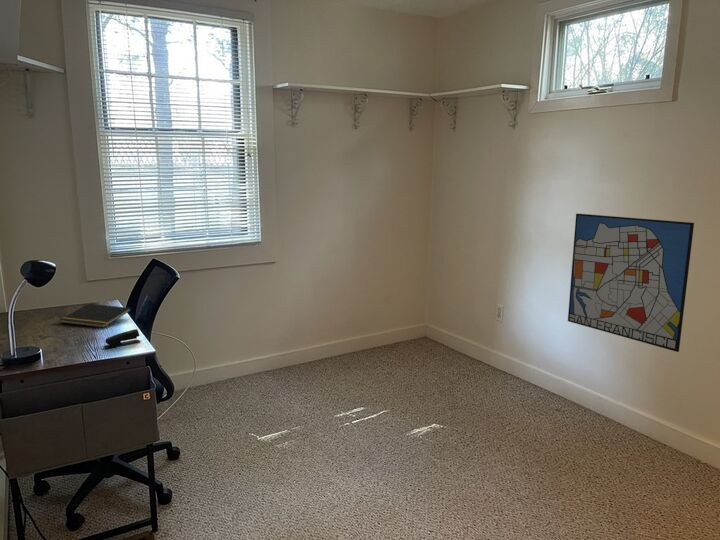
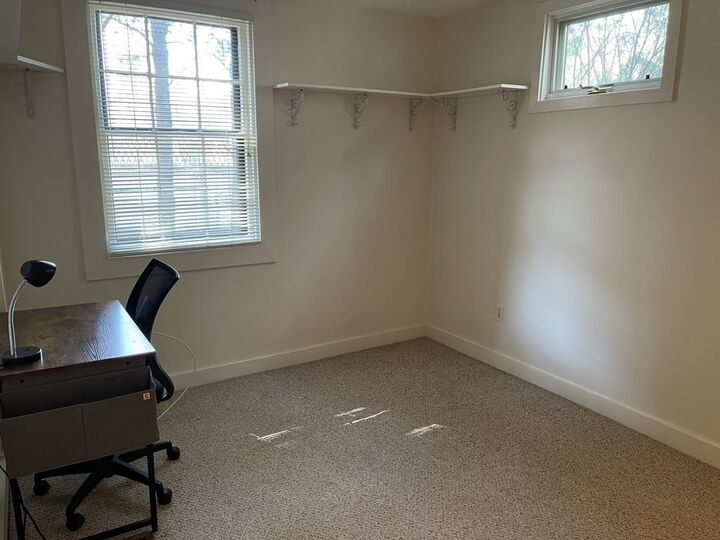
- notepad (96, 315)
- stapler (121, 338)
- wall art (623, 277)
